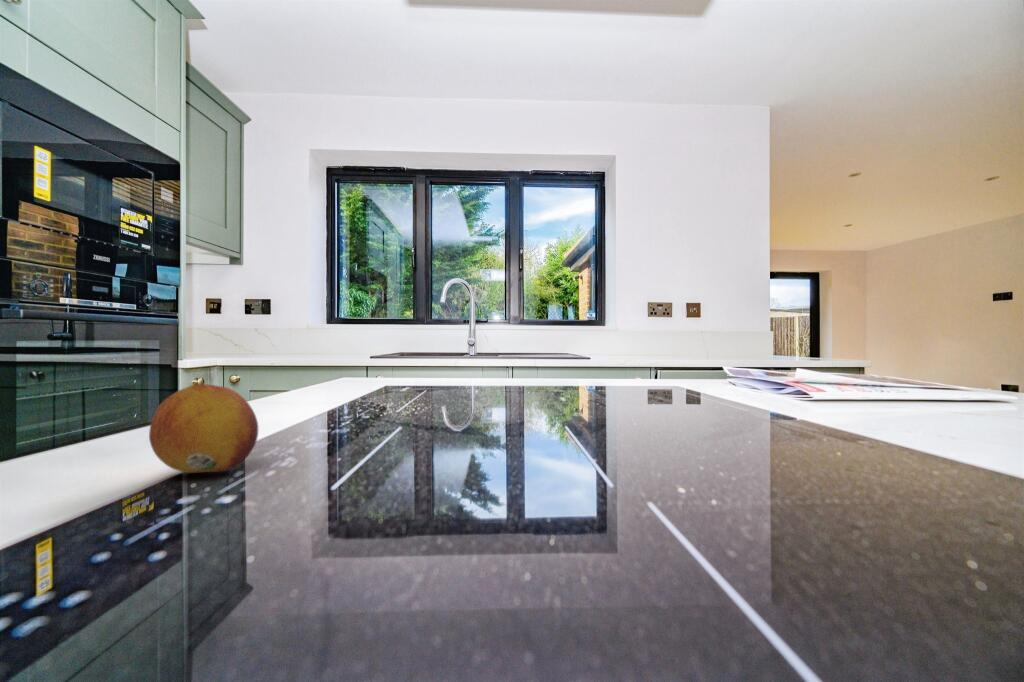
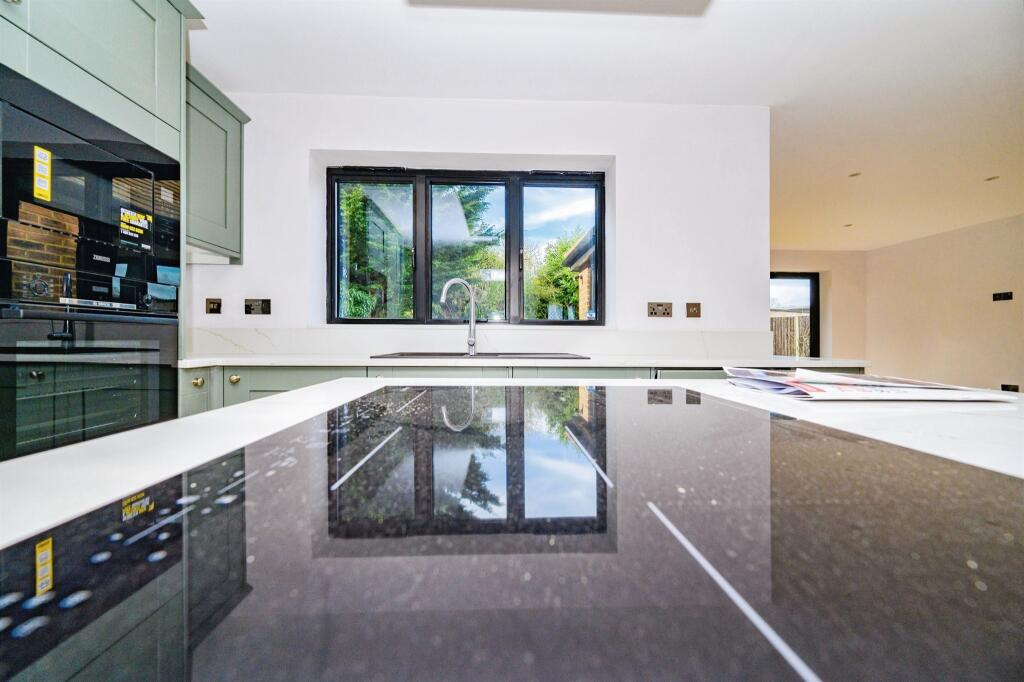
- fruit (206, 426)
